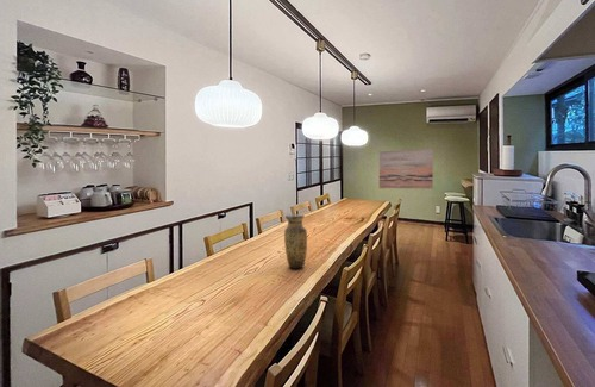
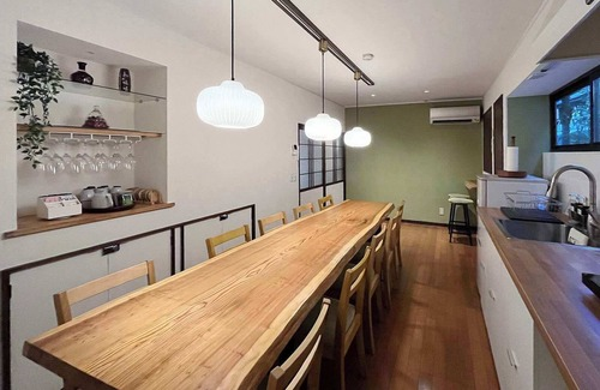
- wall art (405, 169)
- vase (295, 241)
